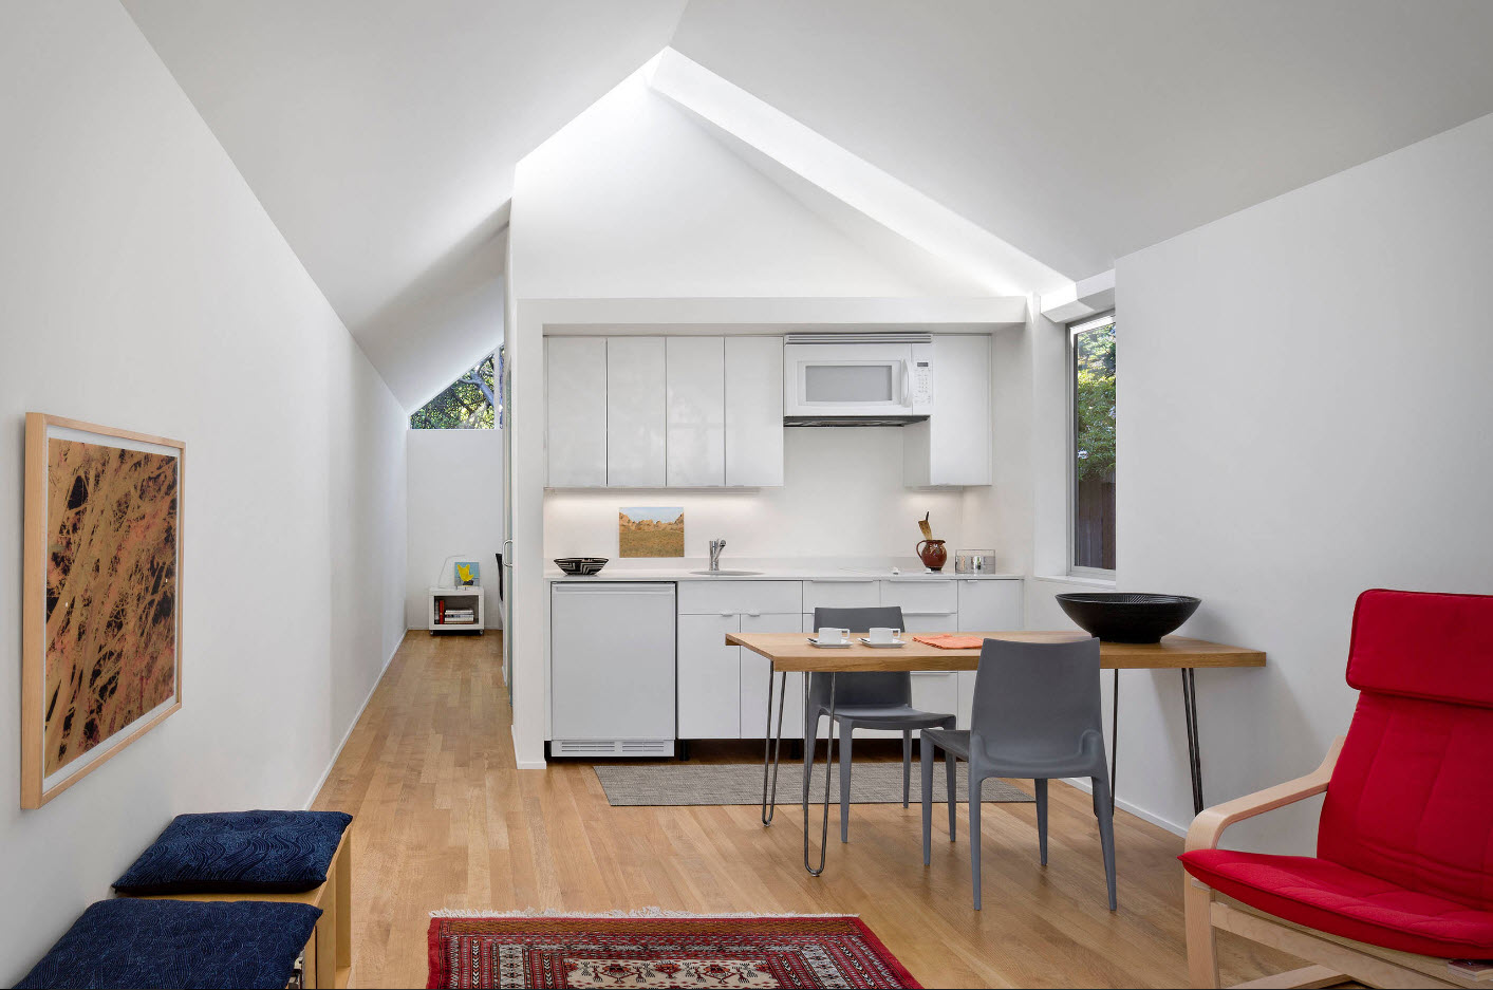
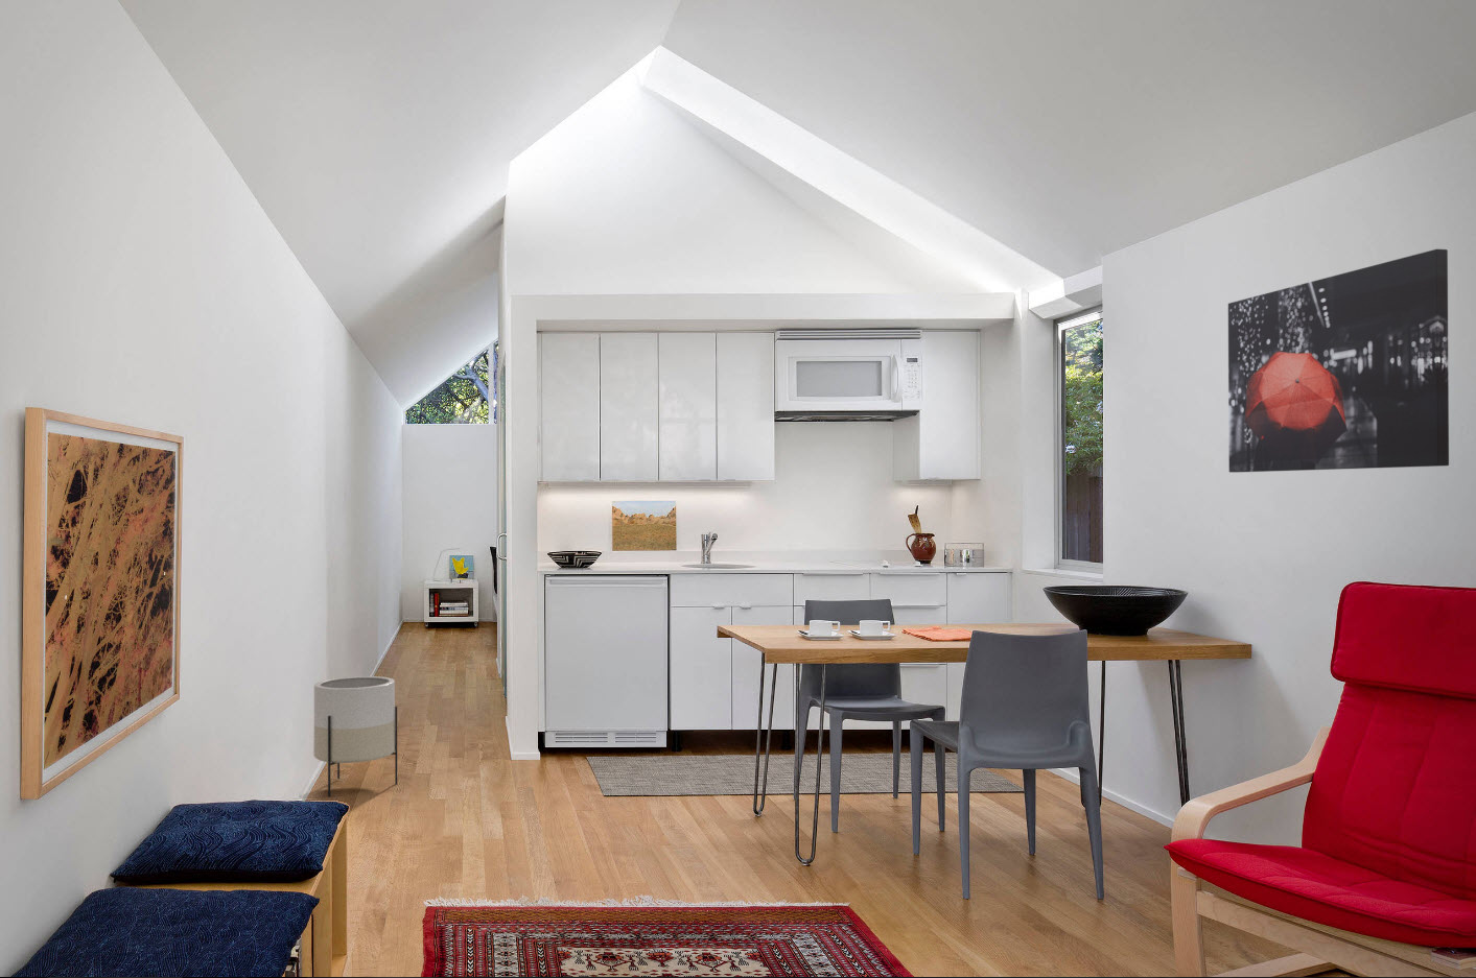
+ wall art (1324, 373)
+ planter (355, 734)
